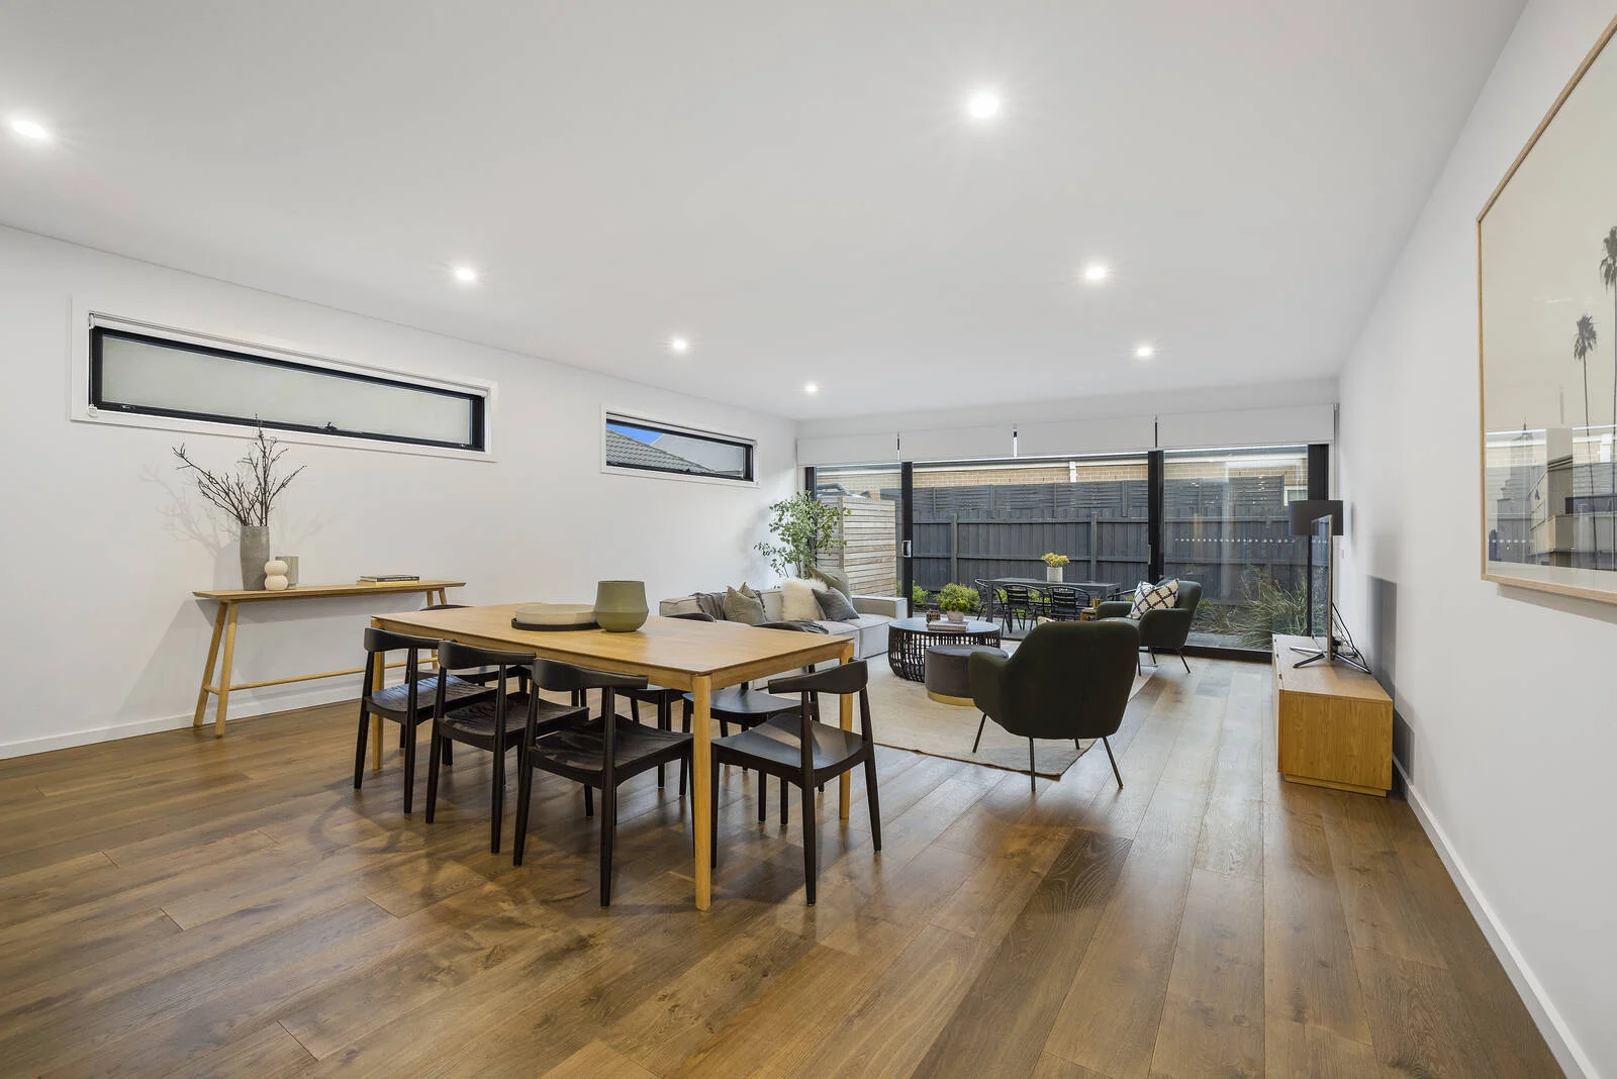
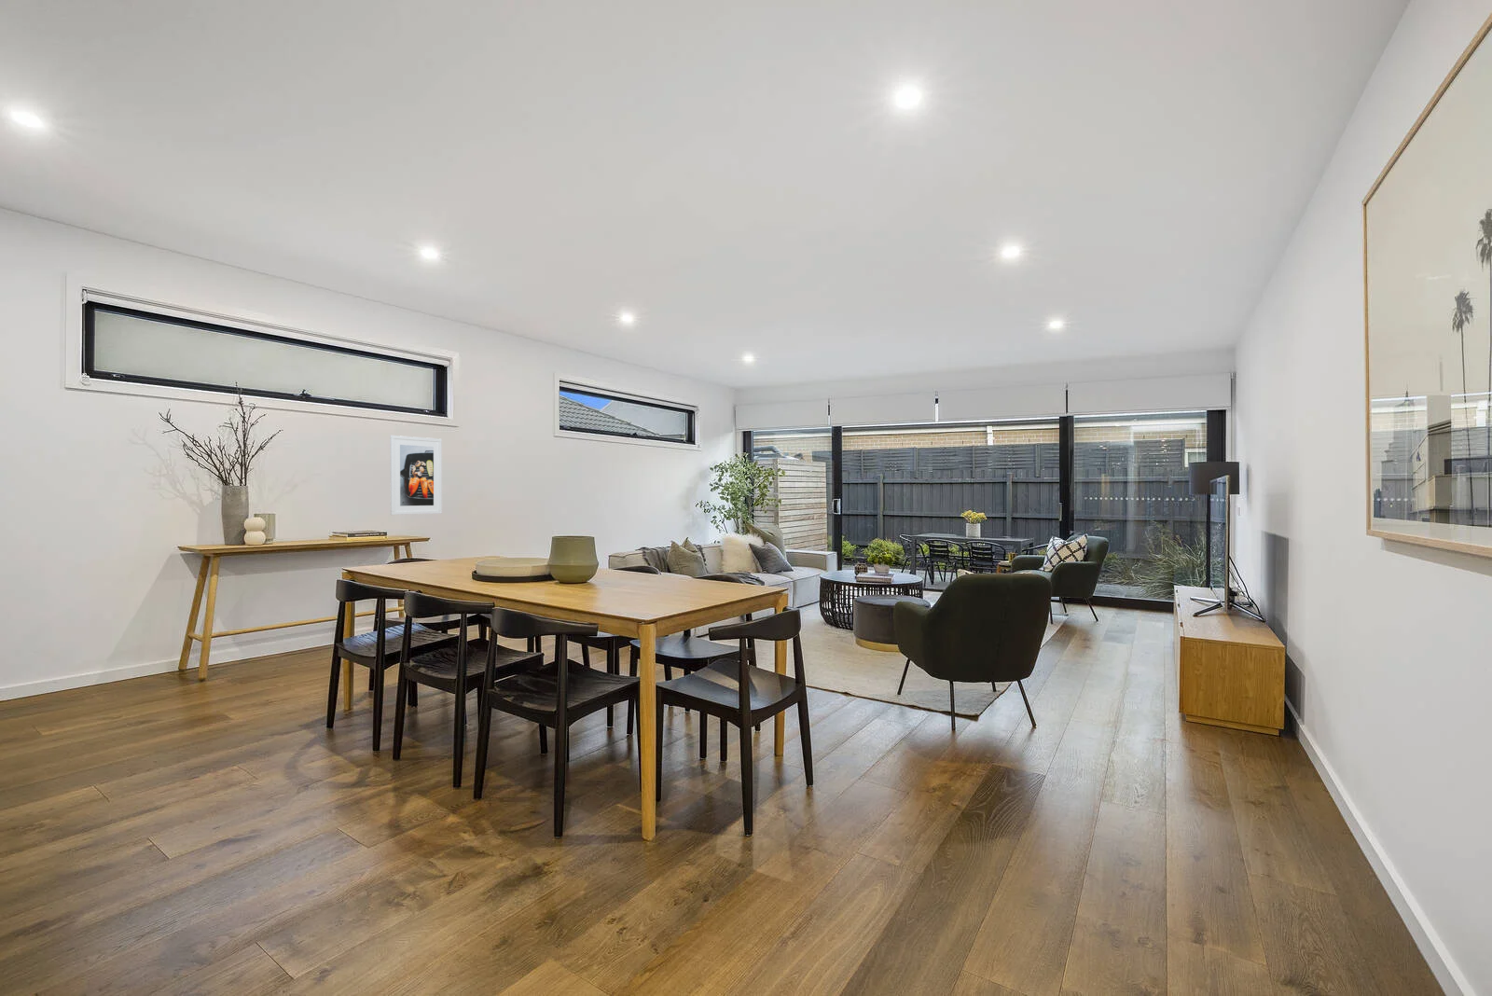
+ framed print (415, 476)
